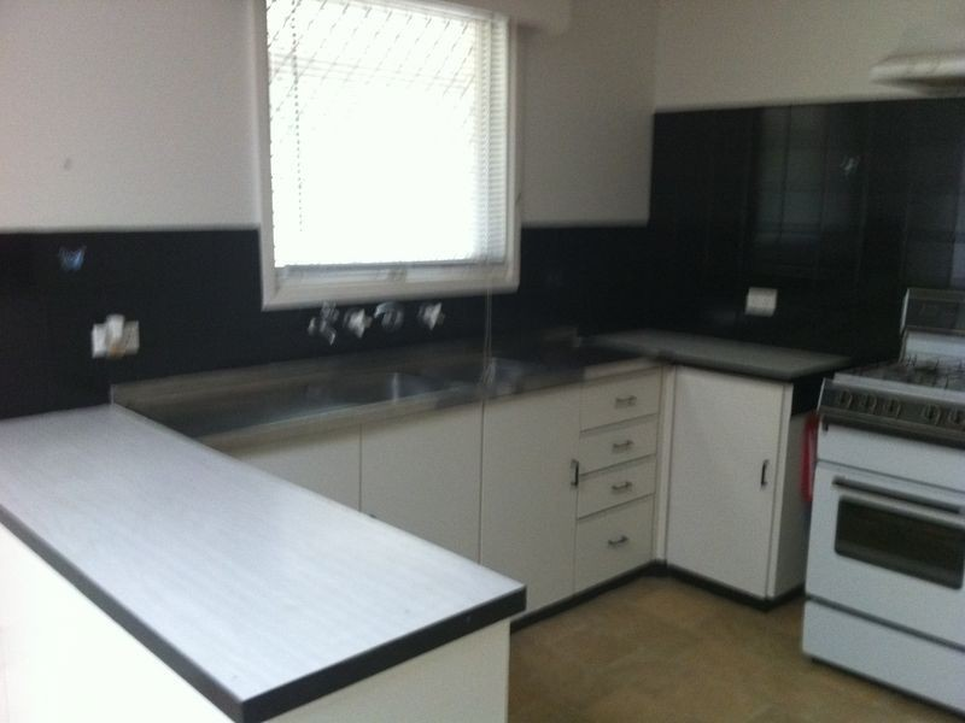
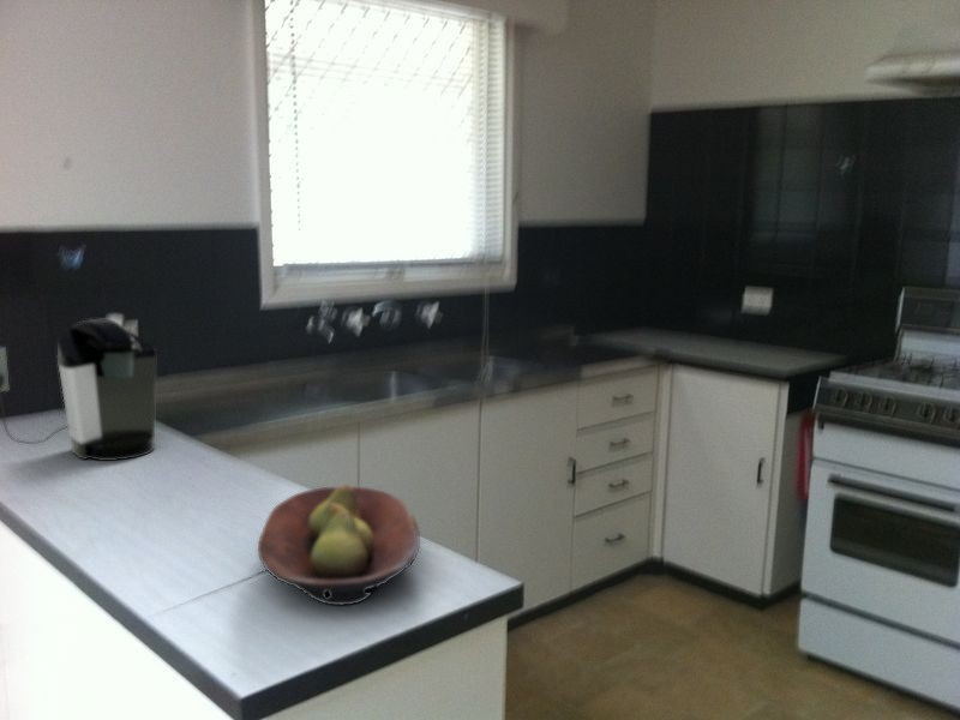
+ coffee maker (80, 389)
+ fruit bowl (340, 532)
